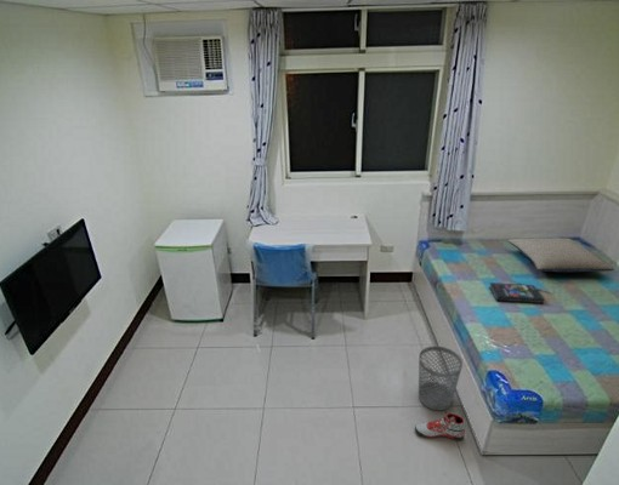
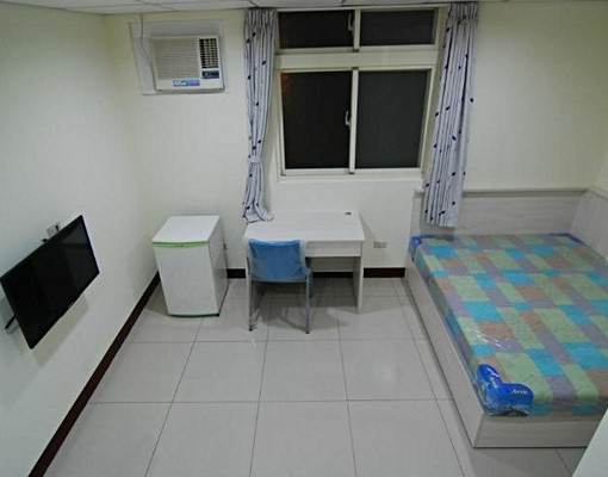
- book (515, 292)
- sneaker (439, 423)
- wastebasket (438, 378)
- pillow (556, 253)
